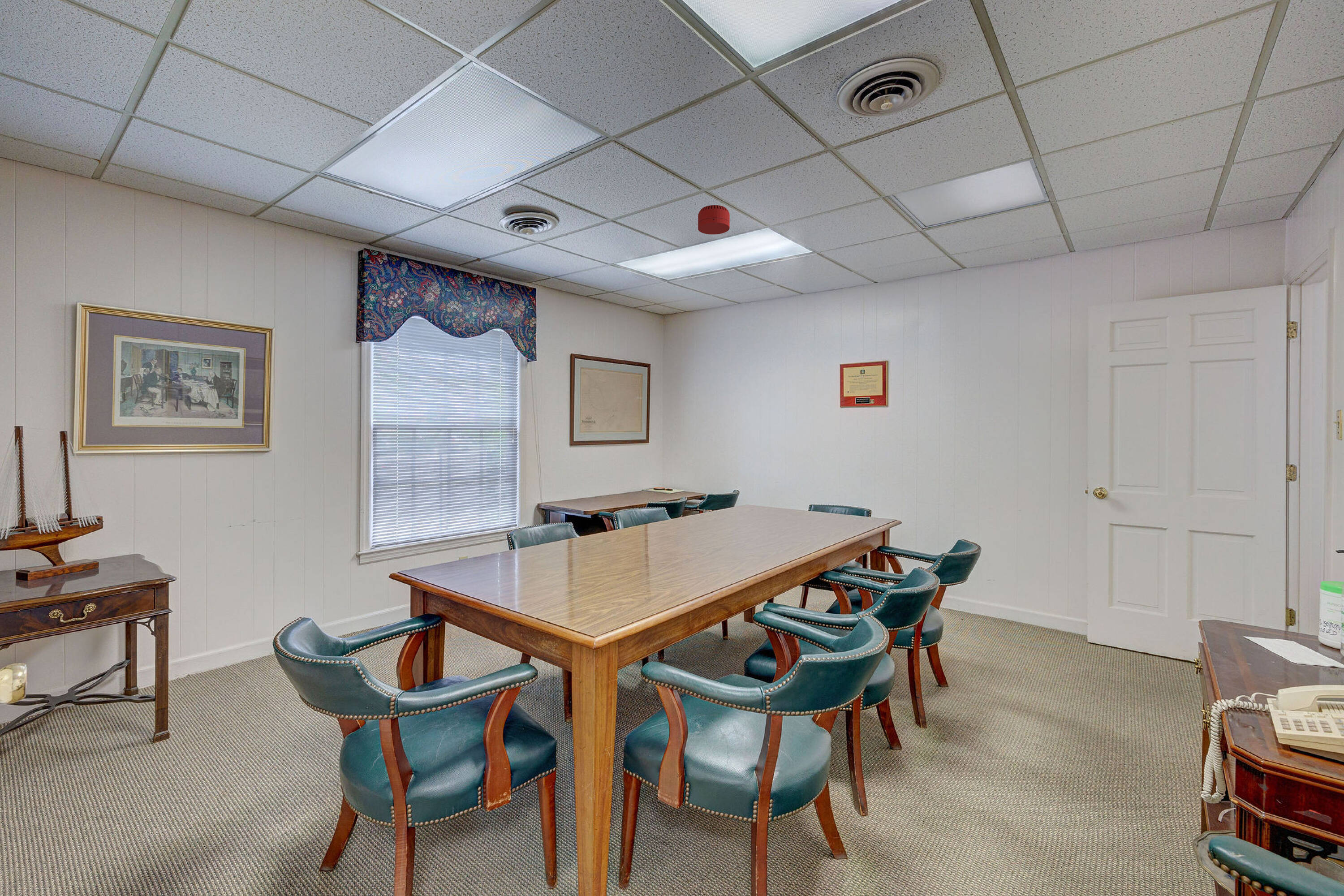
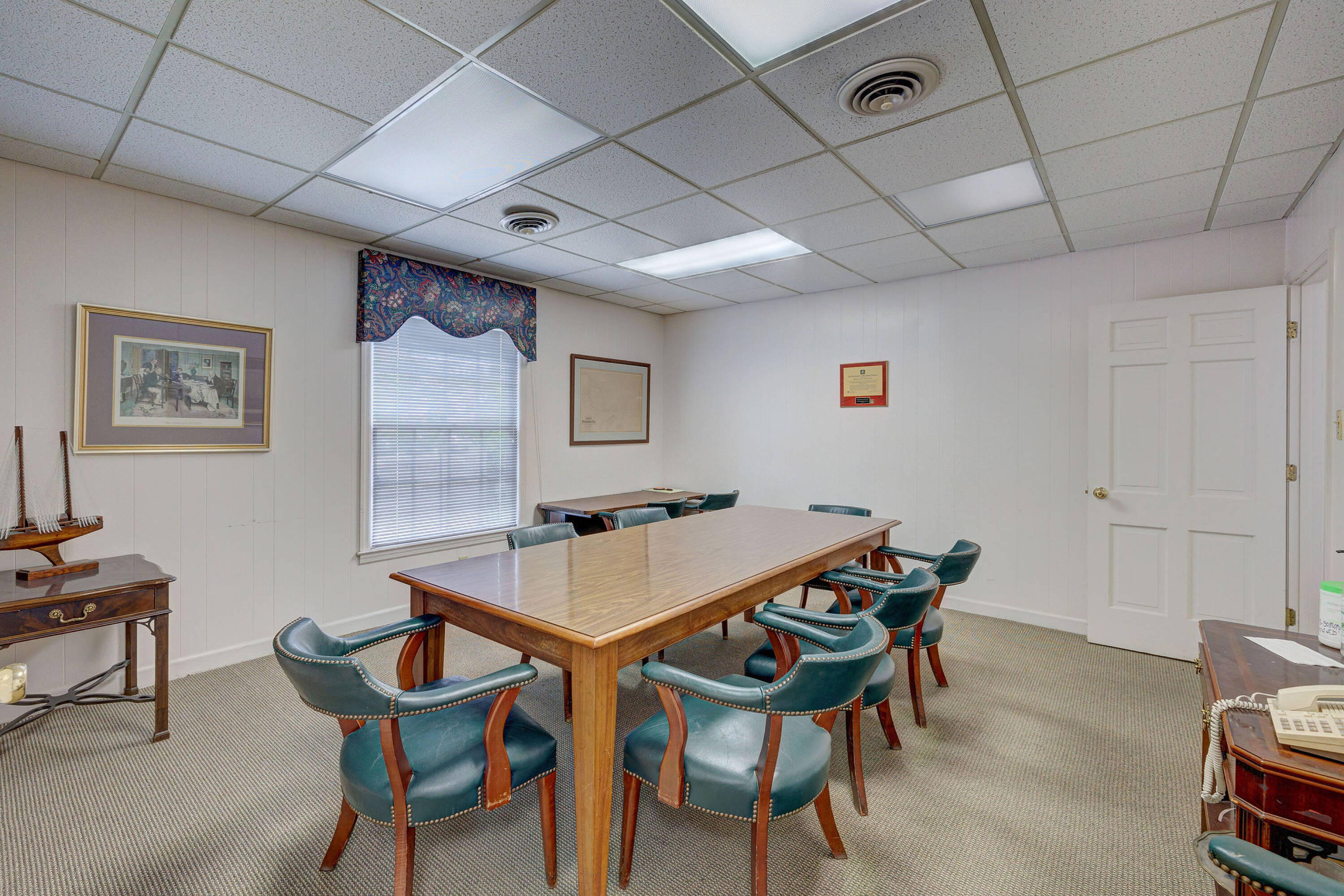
- smoke detector (714, 219)
